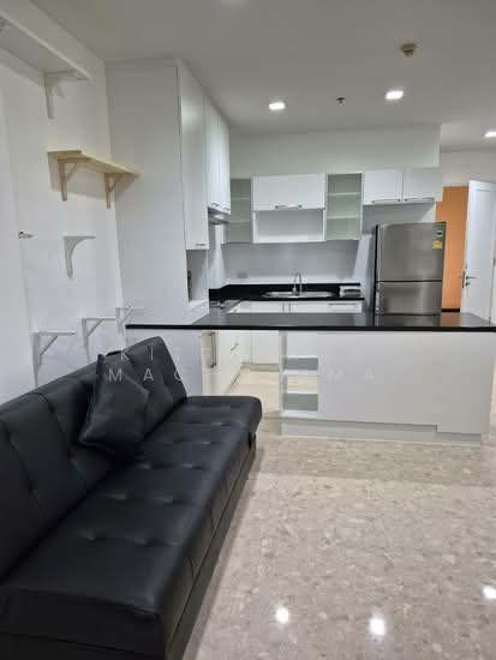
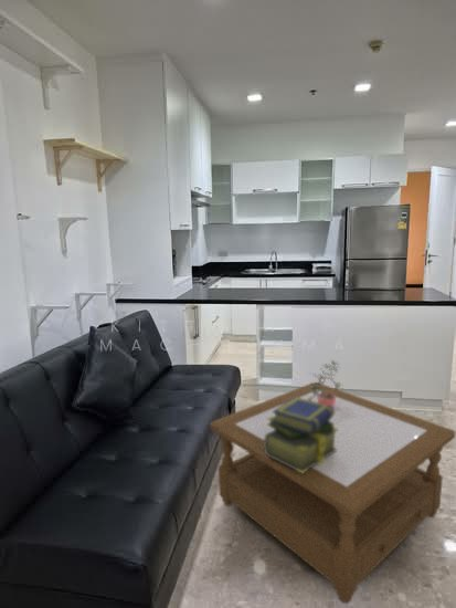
+ coffee table (327, 469)
+ stack of books (301, 429)
+ potted plant (324, 386)
